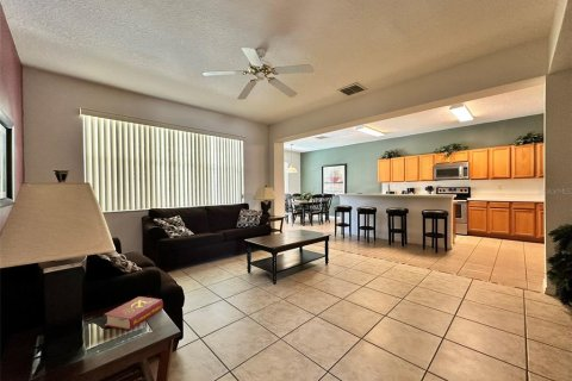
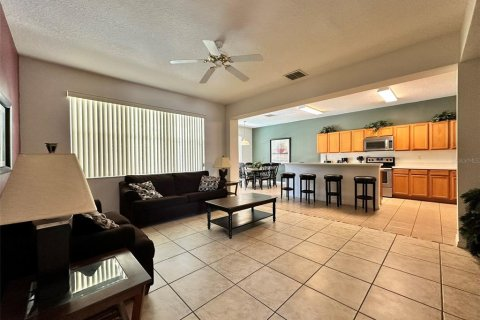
- book (135, 312)
